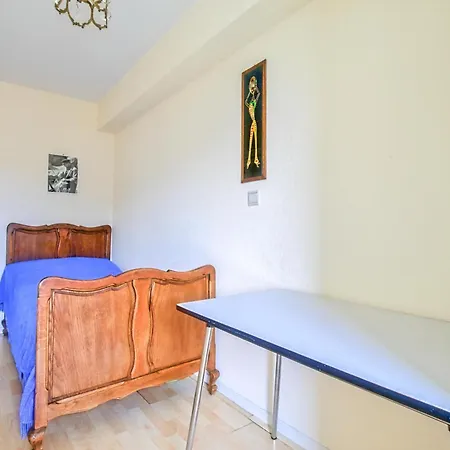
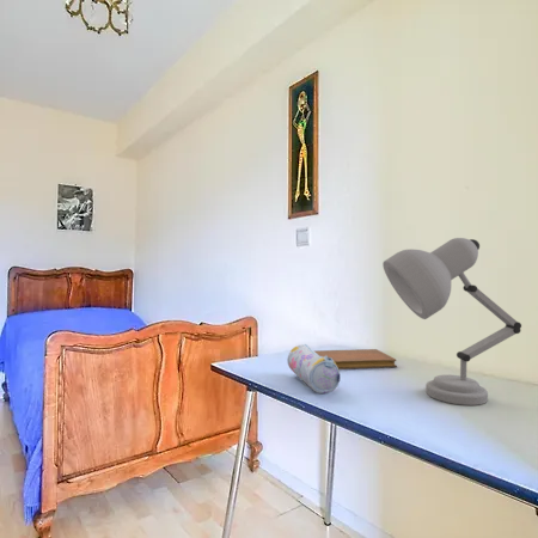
+ notebook (351, 357)
+ desk lamp (439, 310)
+ pencil case (311, 366)
